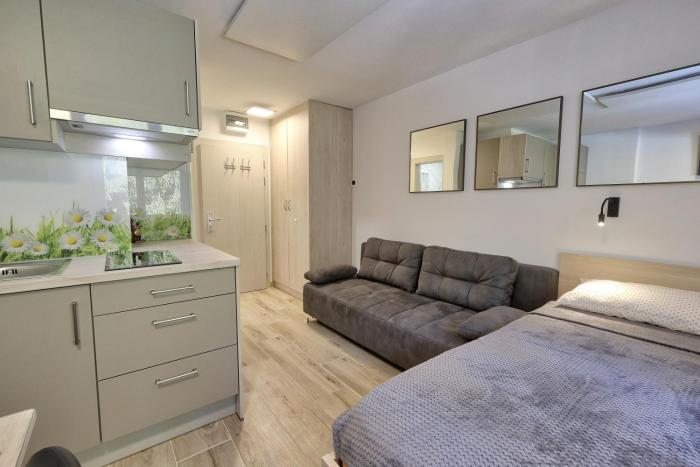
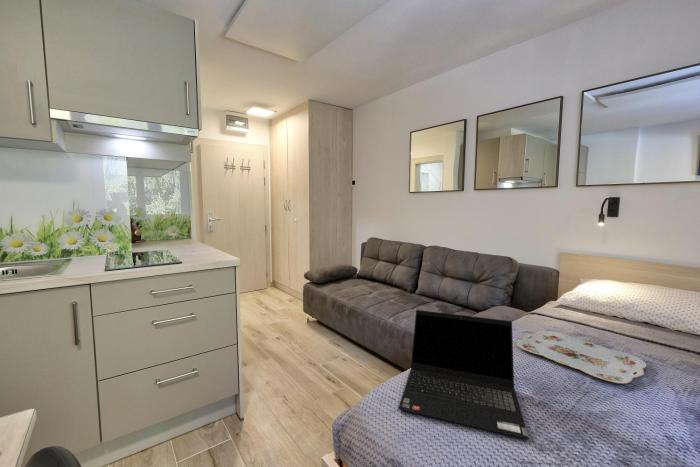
+ serving tray (576, 353)
+ laptop computer (460, 362)
